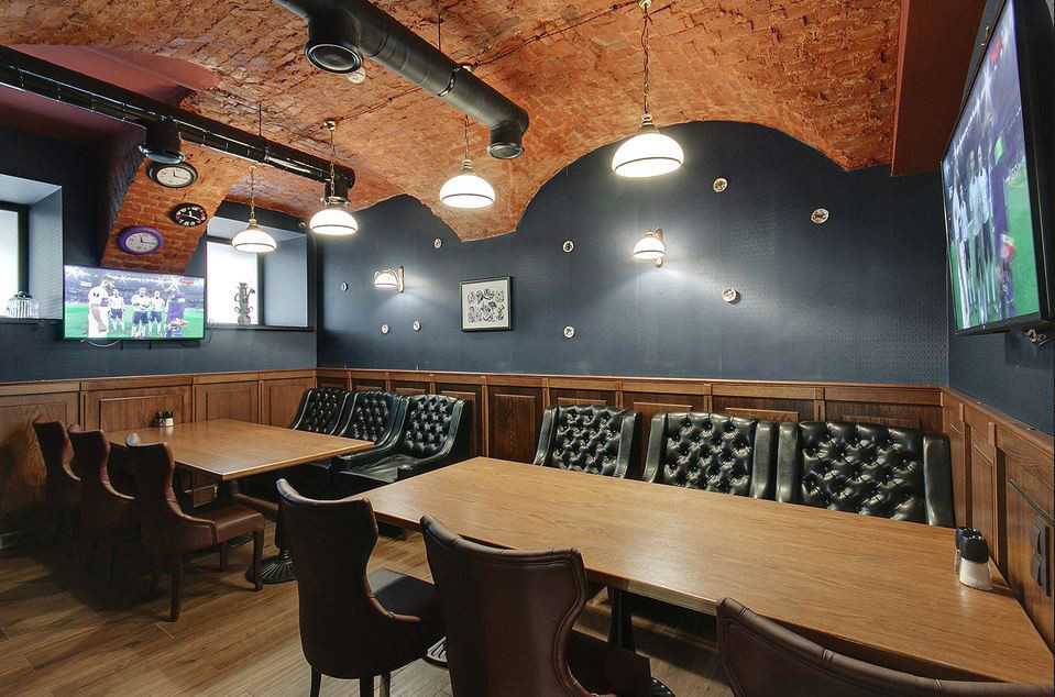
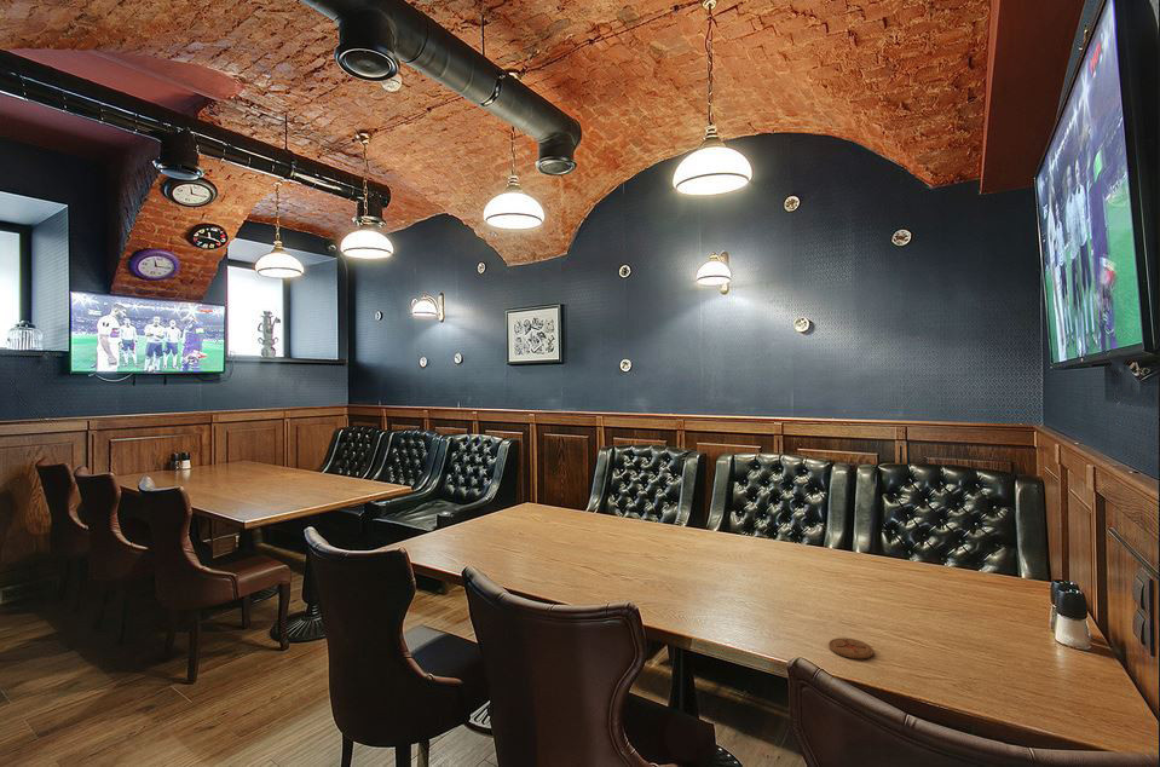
+ coaster (850, 647)
